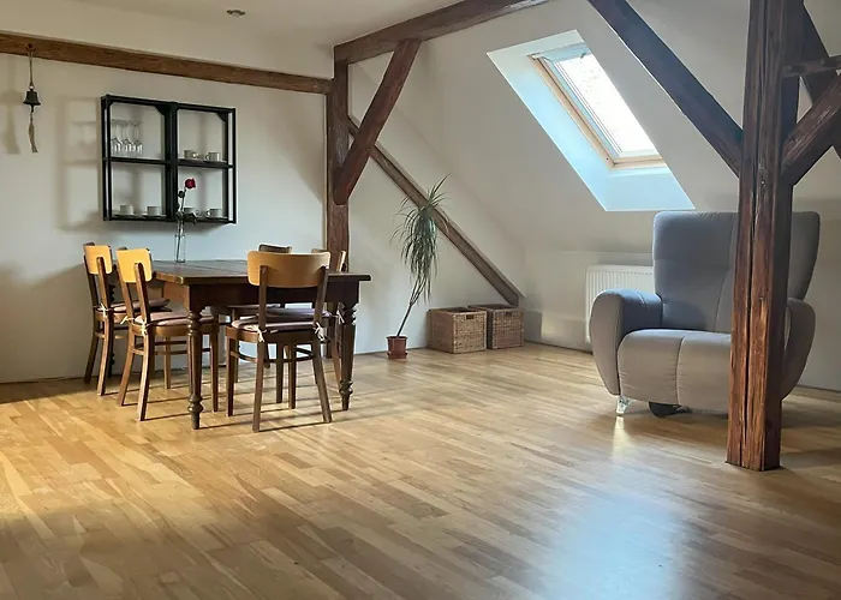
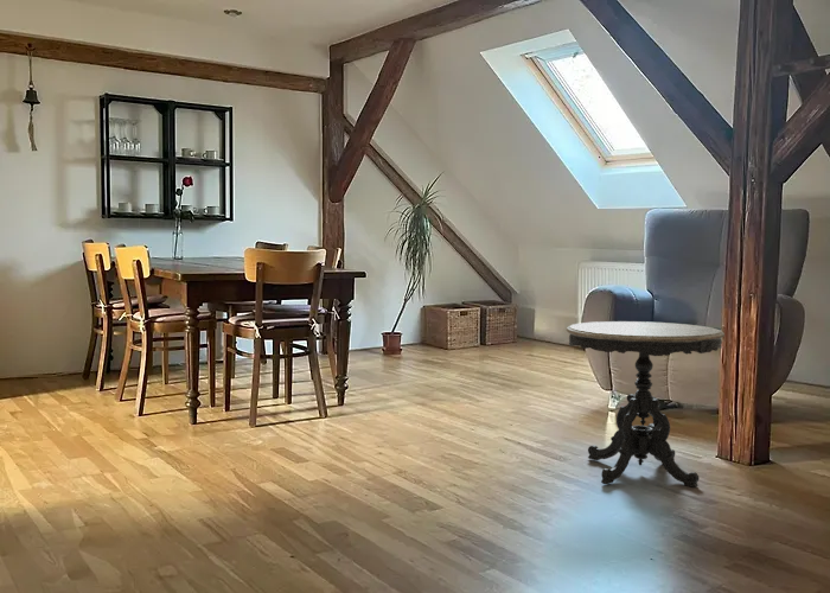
+ side table (640, 400)
